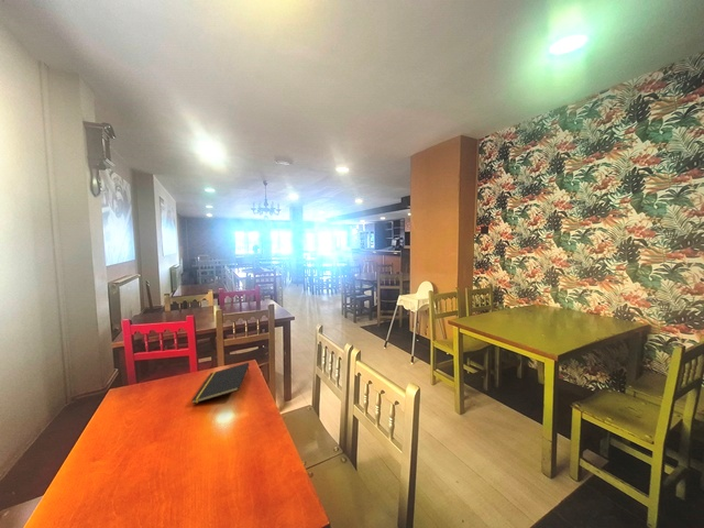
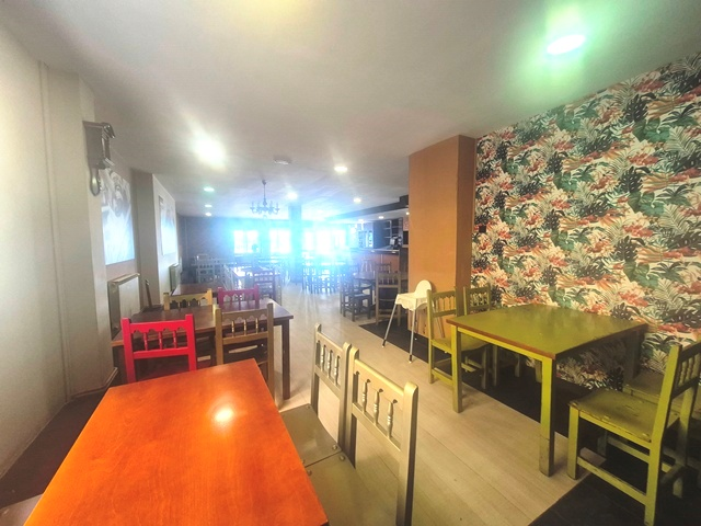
- notepad (223, 381)
